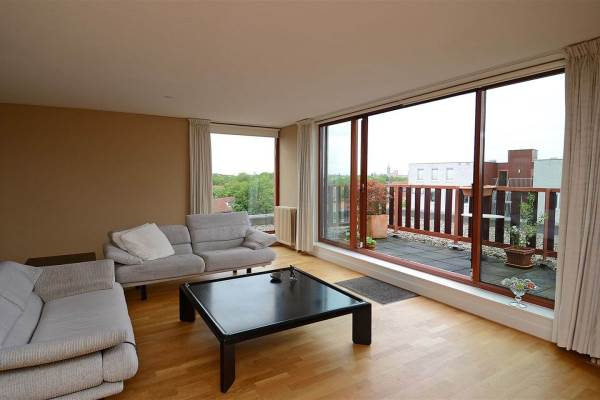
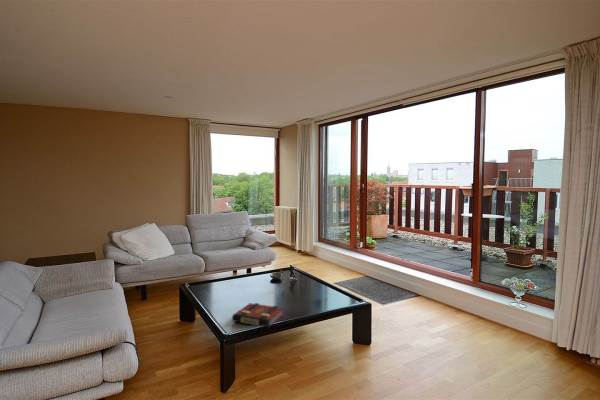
+ book (258, 314)
